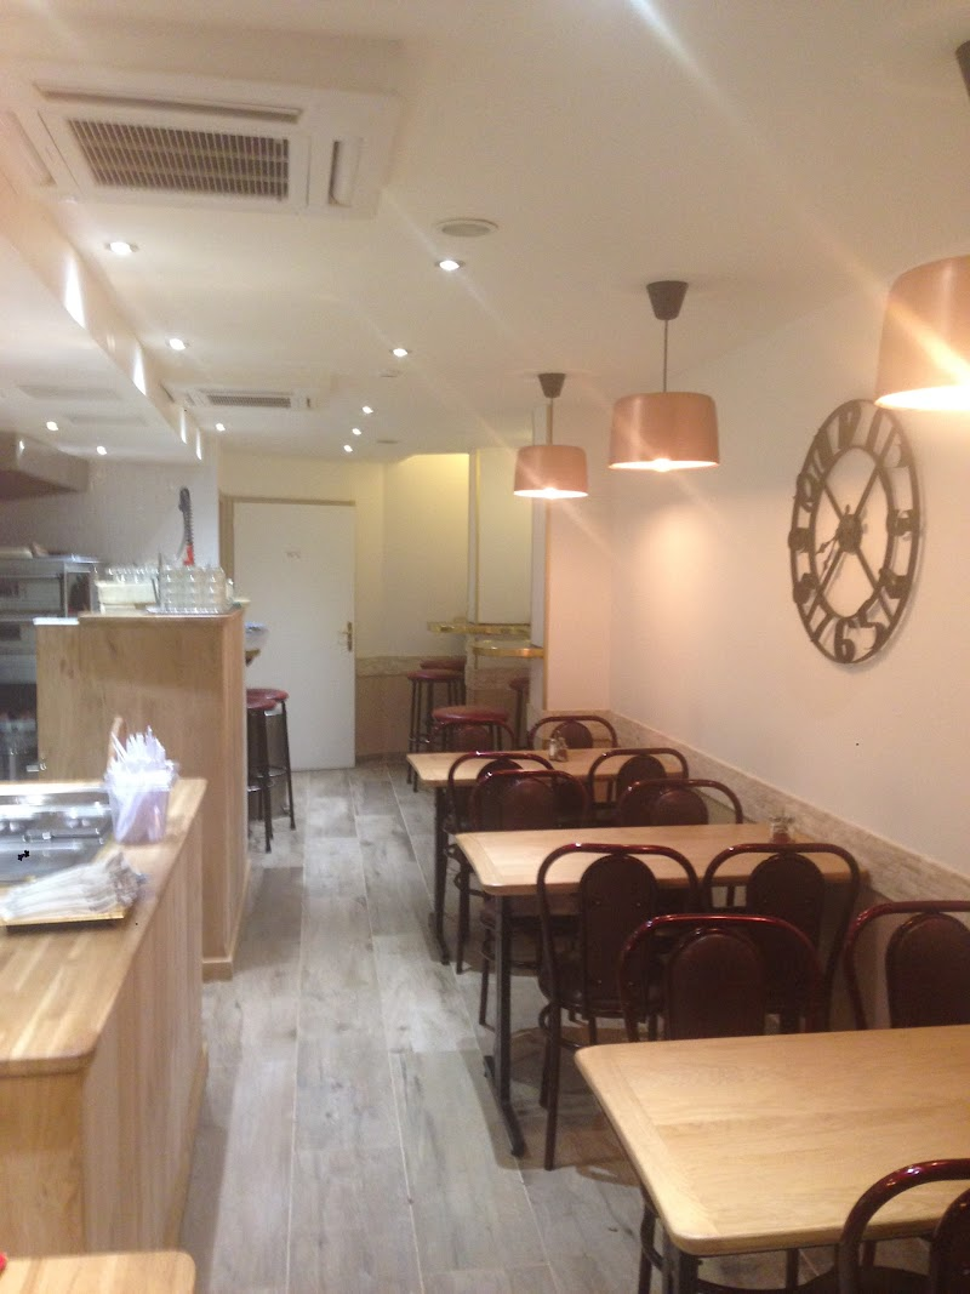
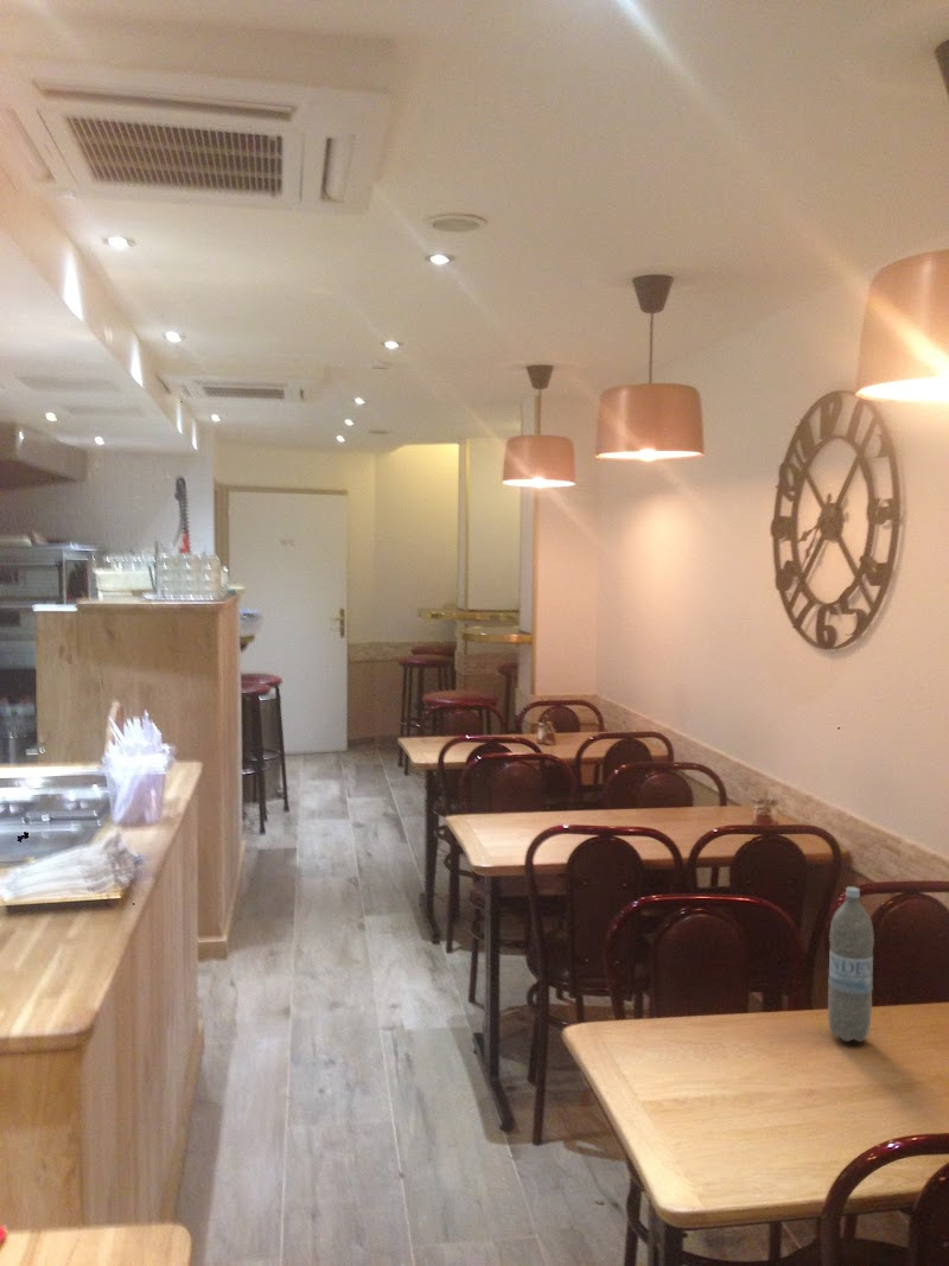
+ water bottle (851, 963)
